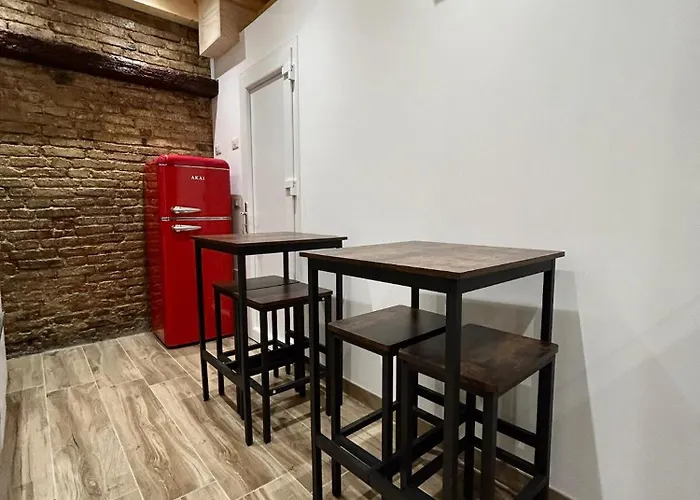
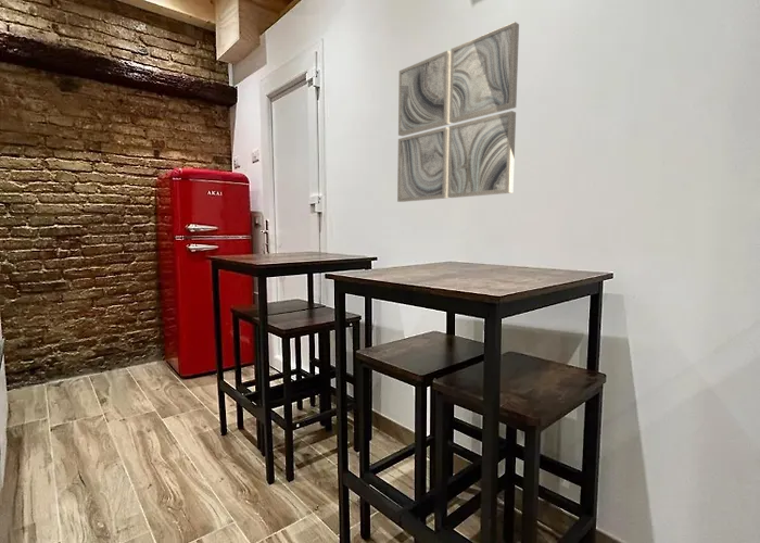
+ wall art (448, 124)
